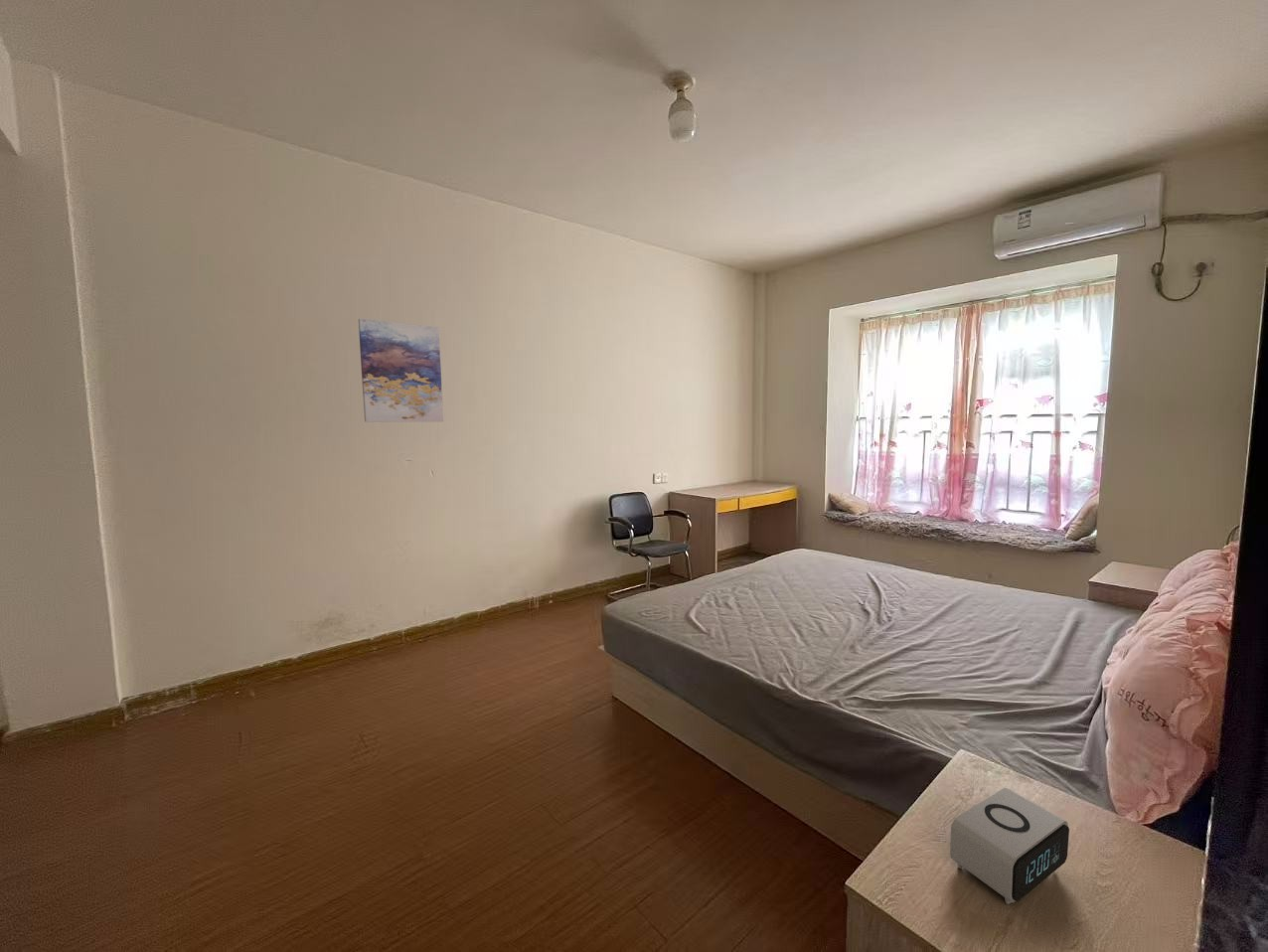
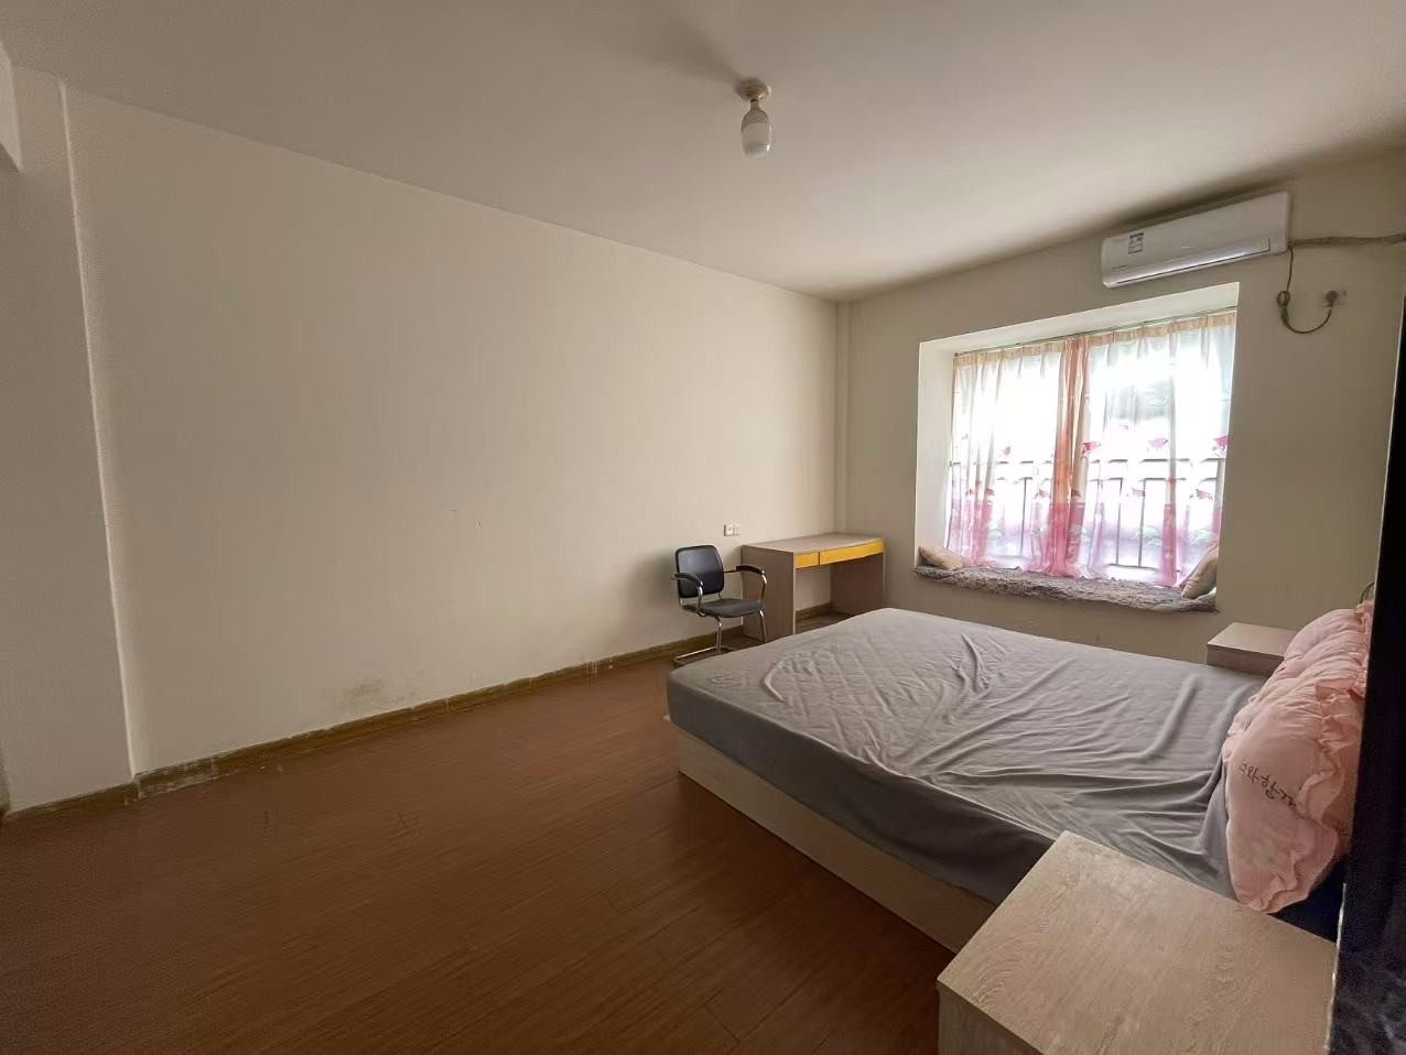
- alarm clock (1008, 843)
- wall art (402, 373)
